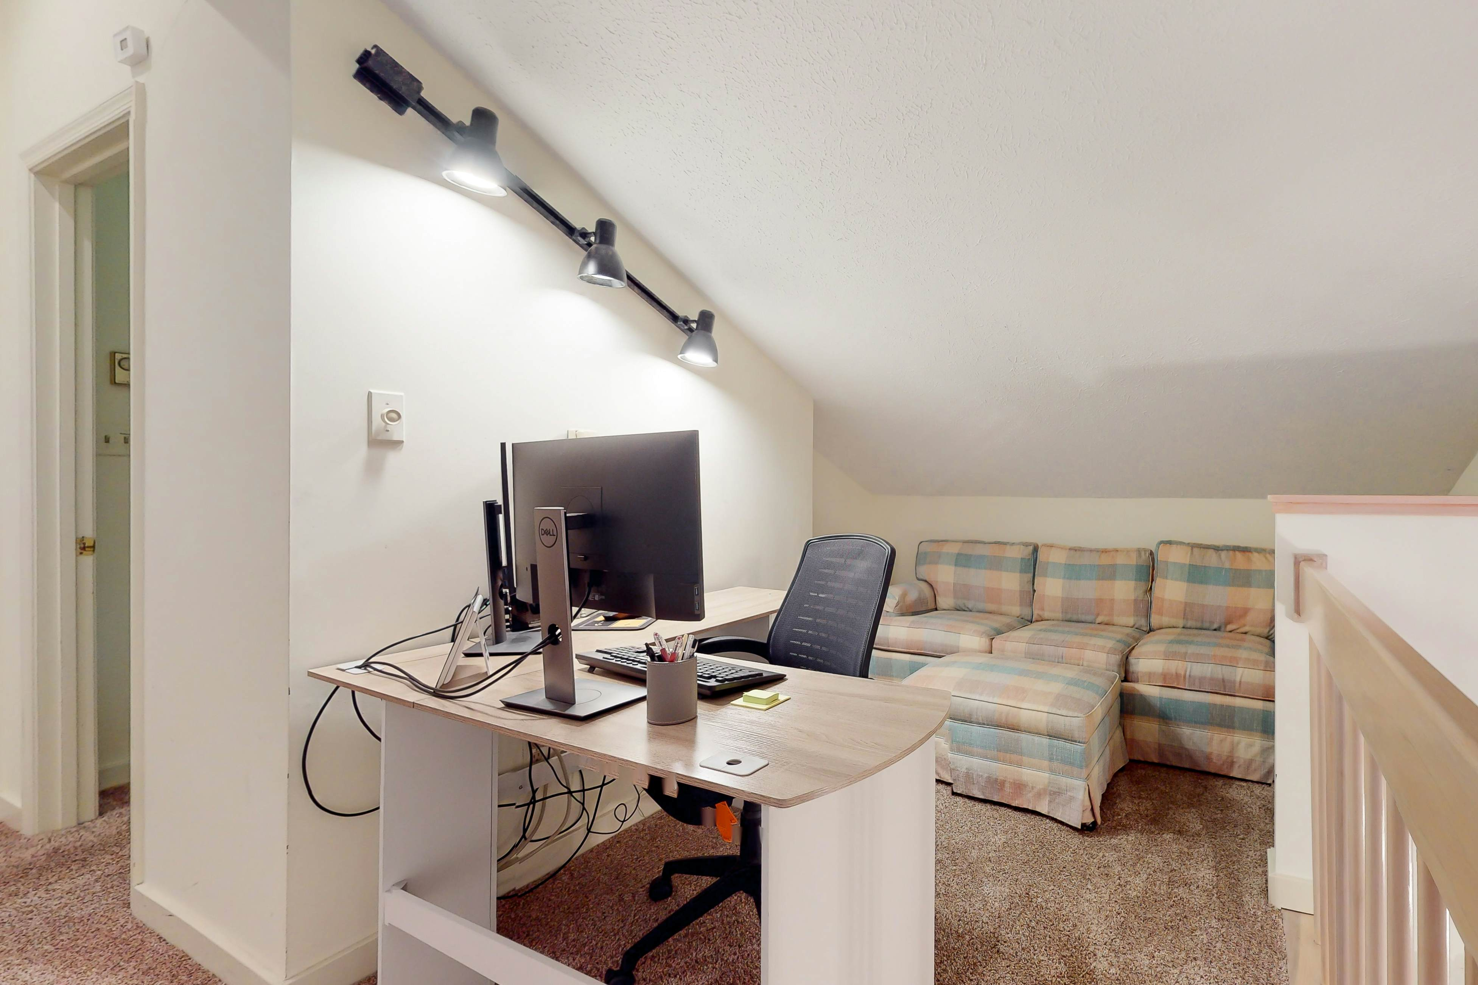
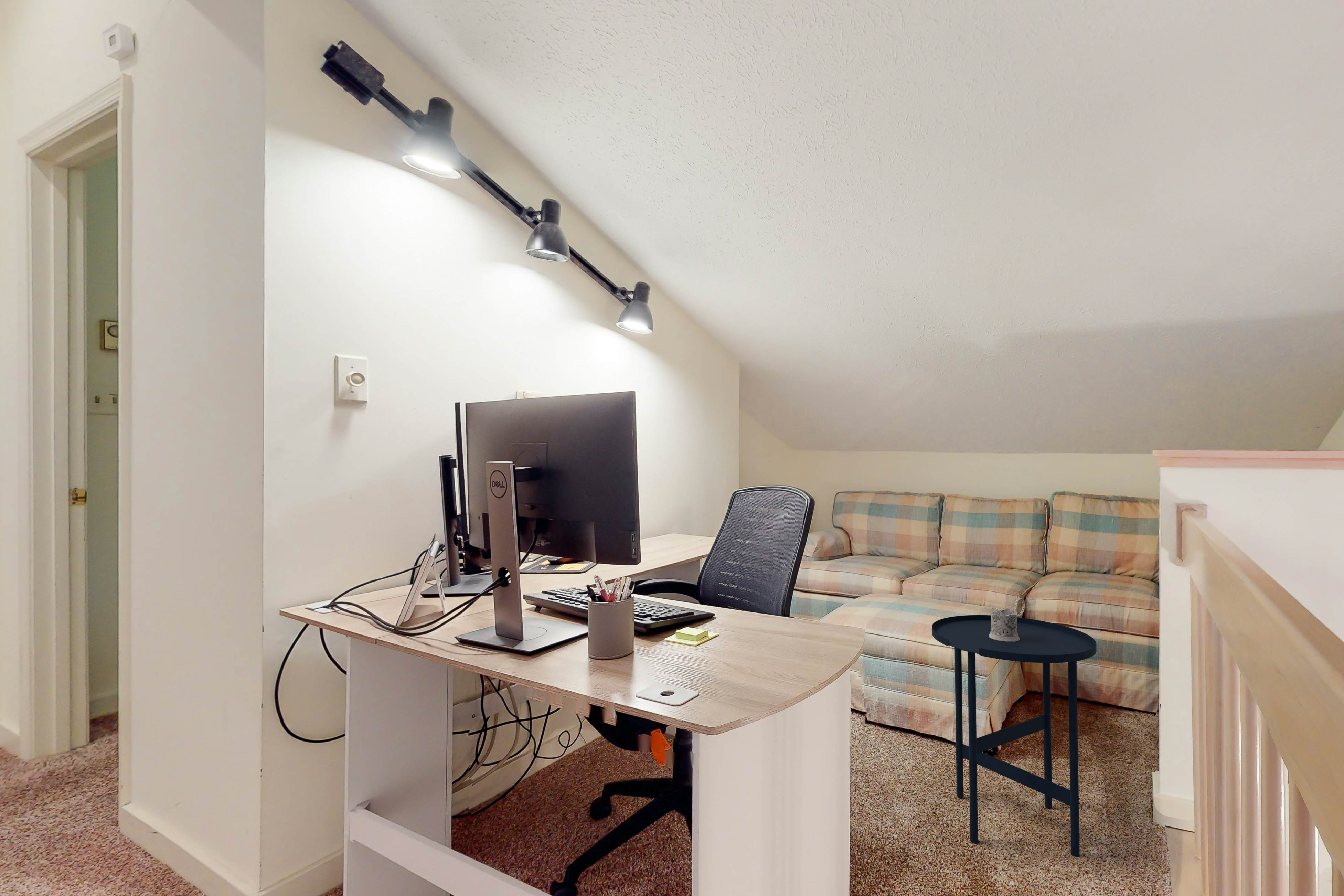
+ side table (1011, 728)
+ tea glass holder (1009, 617)
